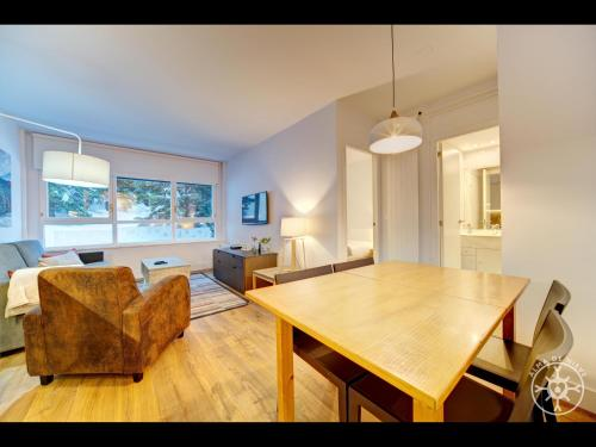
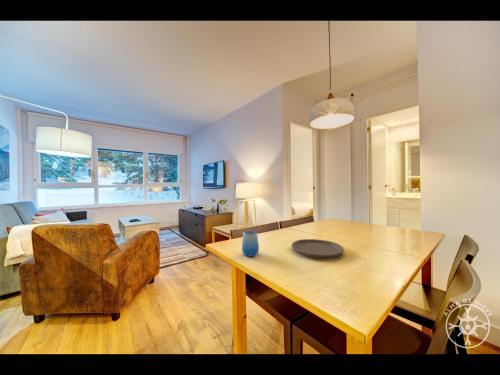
+ cup (250, 243)
+ plate (316, 247)
